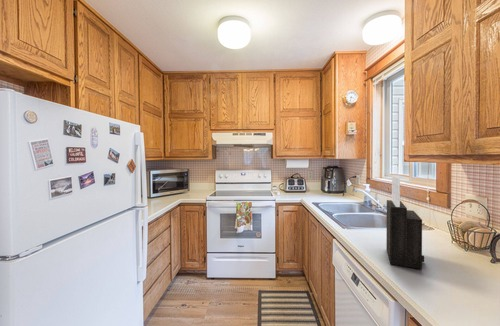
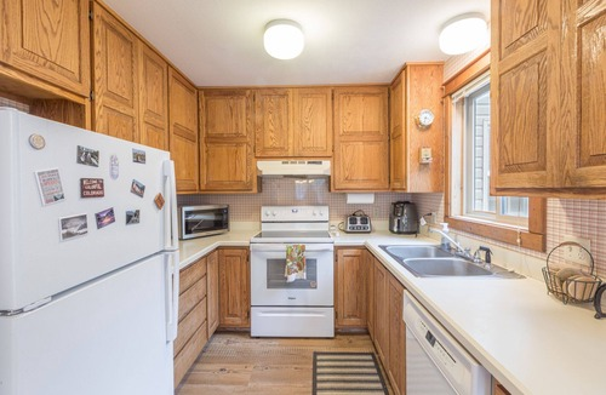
- knife block (405, 218)
